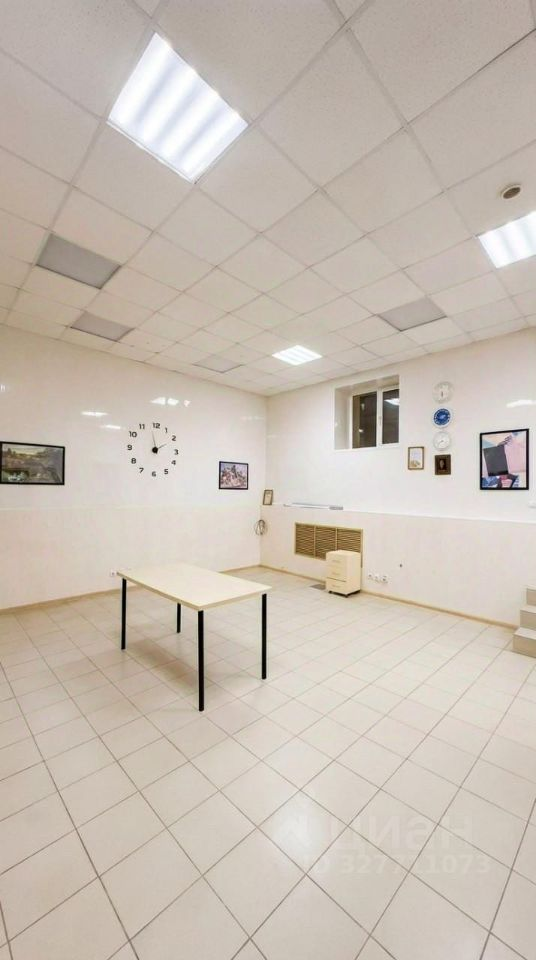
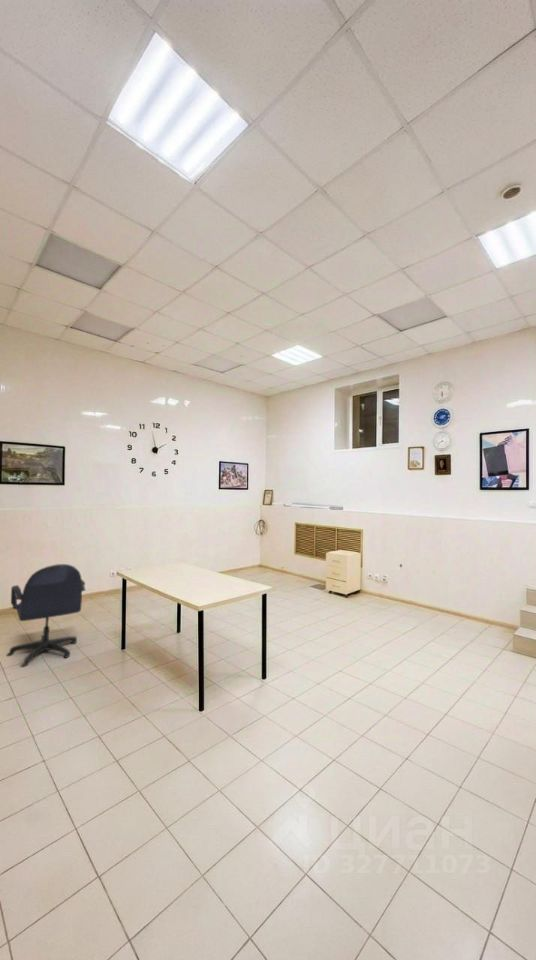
+ office chair (47, 605)
